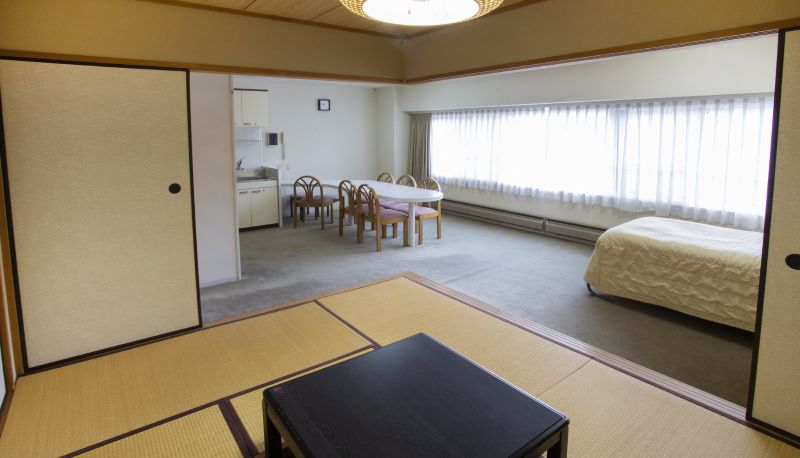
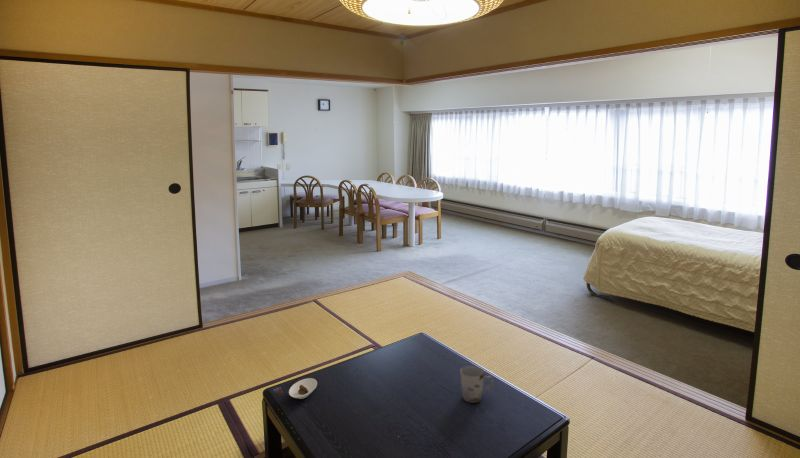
+ saucer (303, 390)
+ cup (476, 384)
